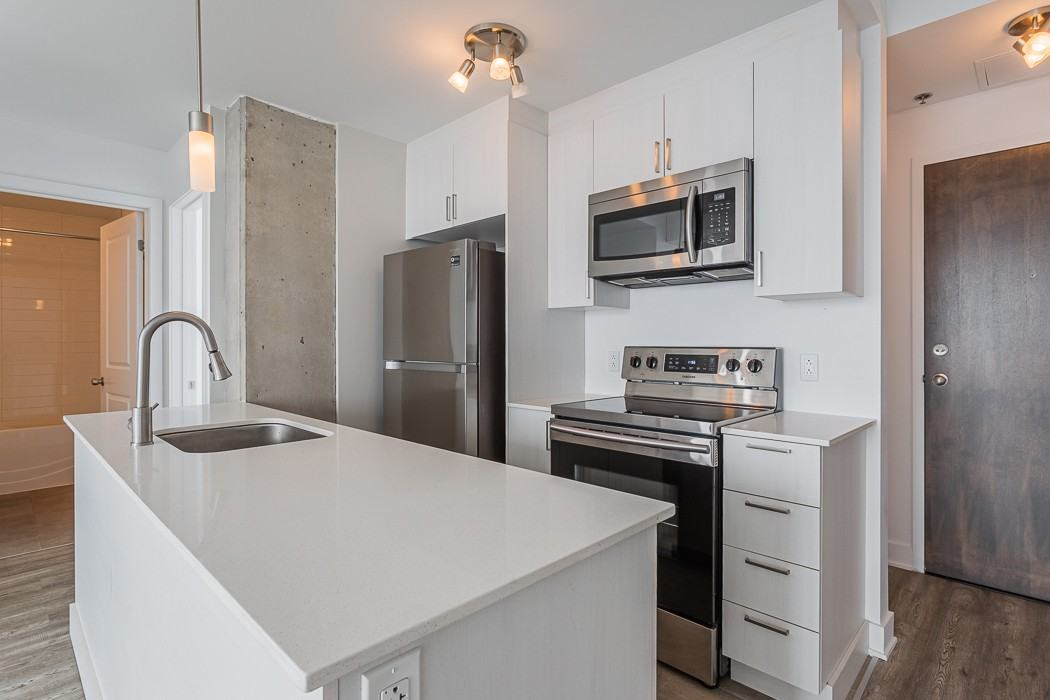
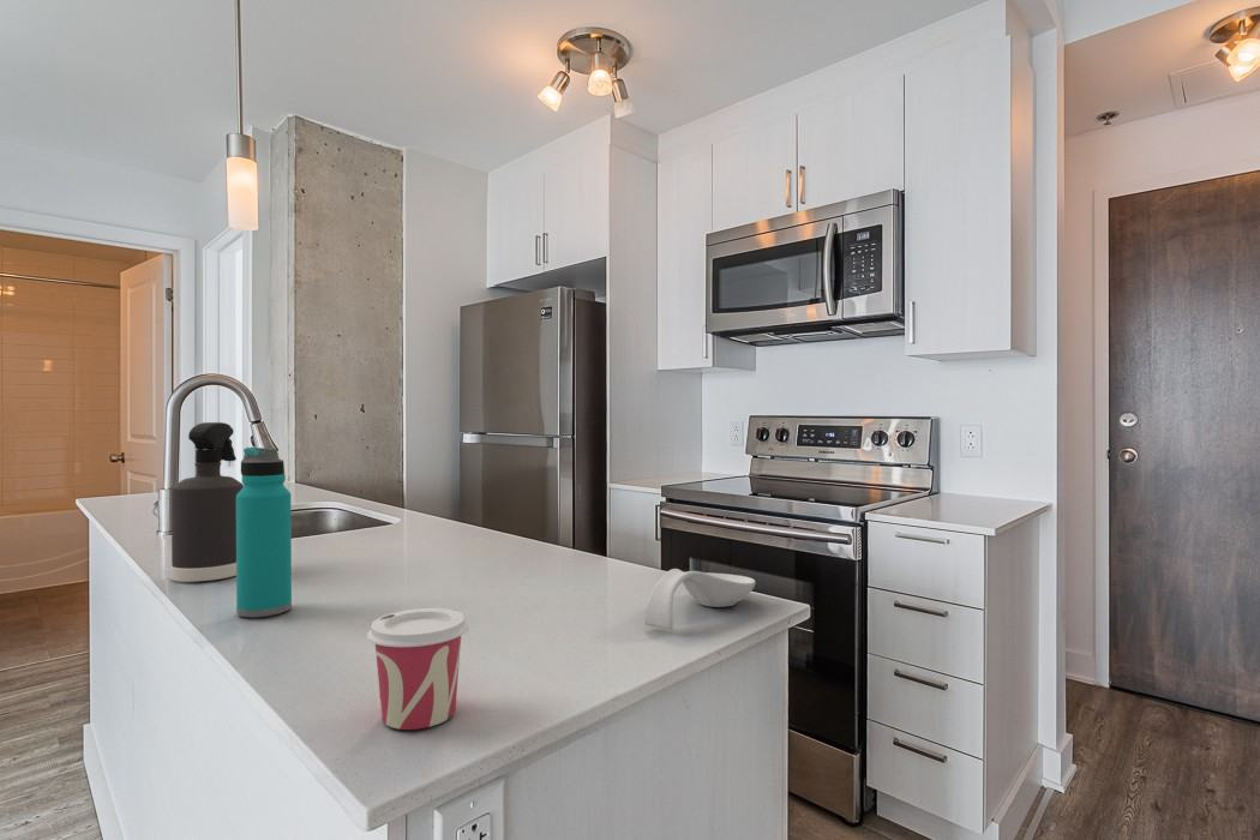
+ water bottle (264, 529)
+ cup (419, 667)
+ spray bottle (211, 497)
+ spoon rest (700, 587)
